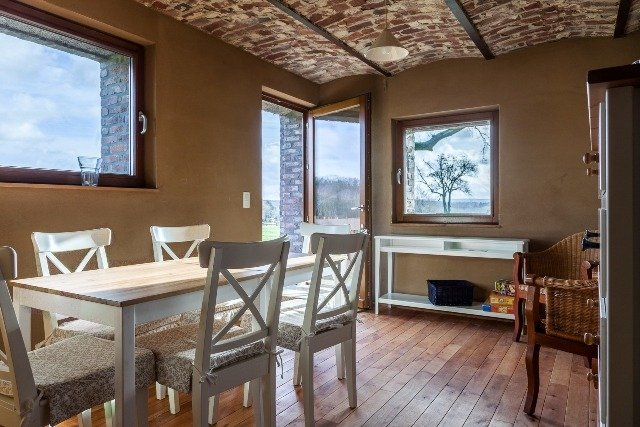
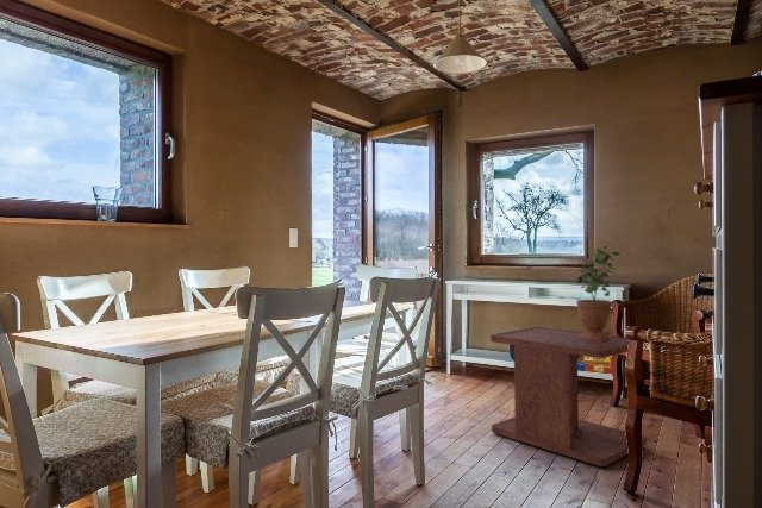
+ side table (566, 388)
+ potted plant (597, 289)
